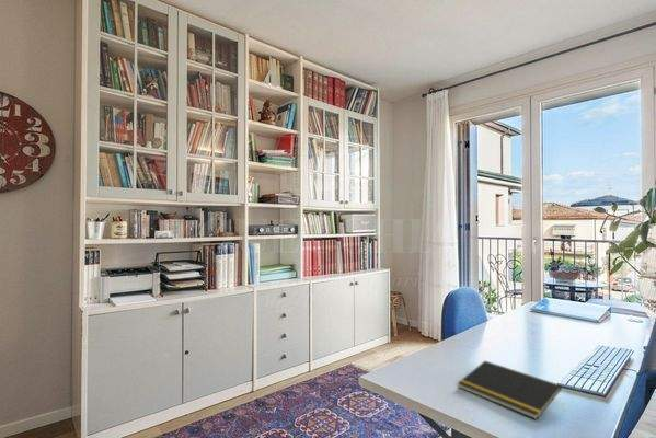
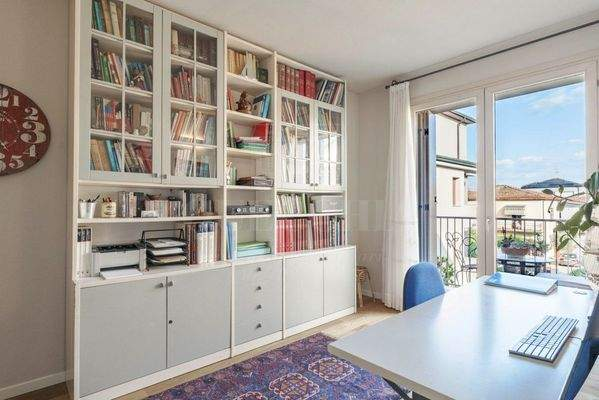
- notepad (507, 385)
